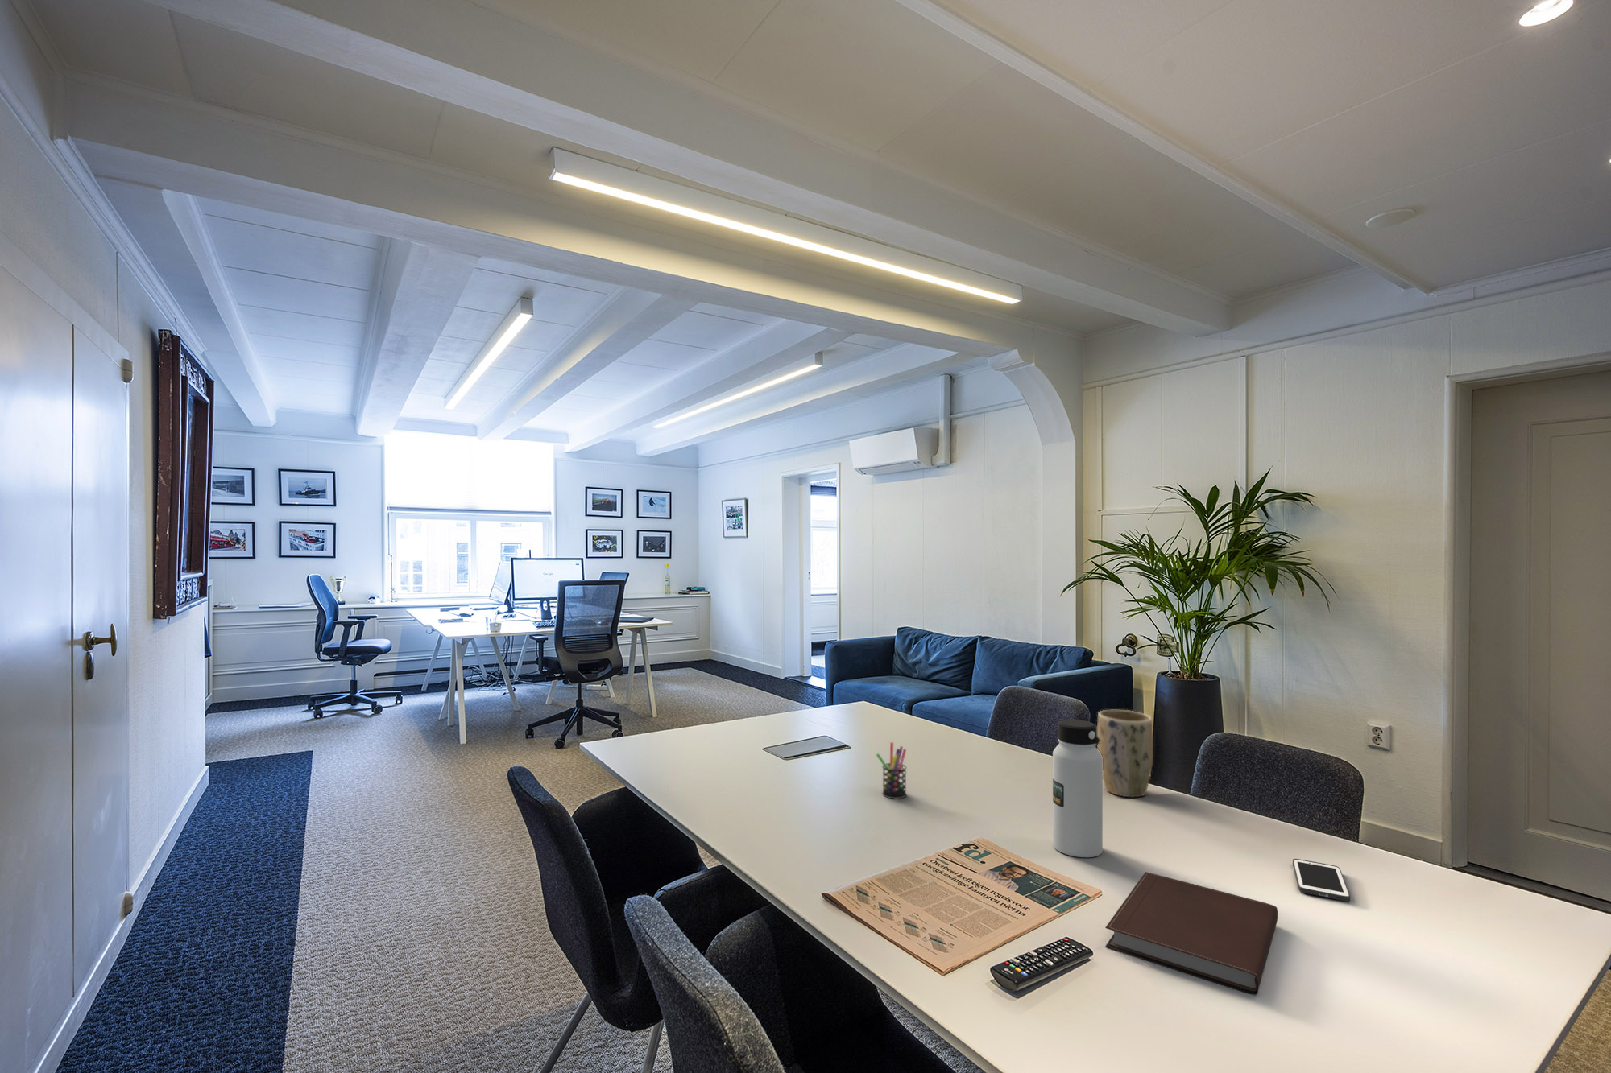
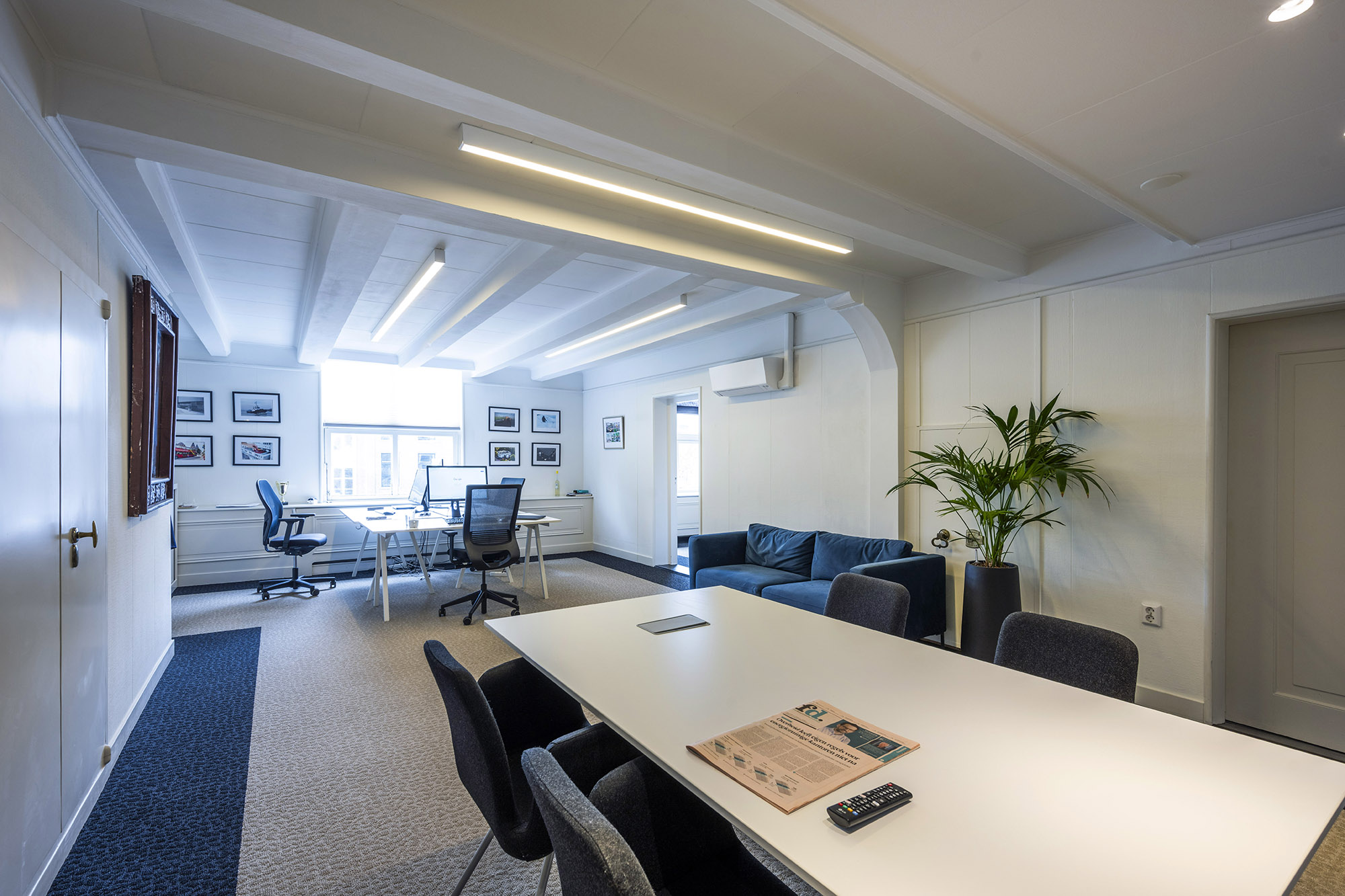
- pen holder (891, 770)
- water bottle (1077, 784)
- plant pot (1125, 752)
- notebook (1194, 926)
- cell phone (1320, 879)
